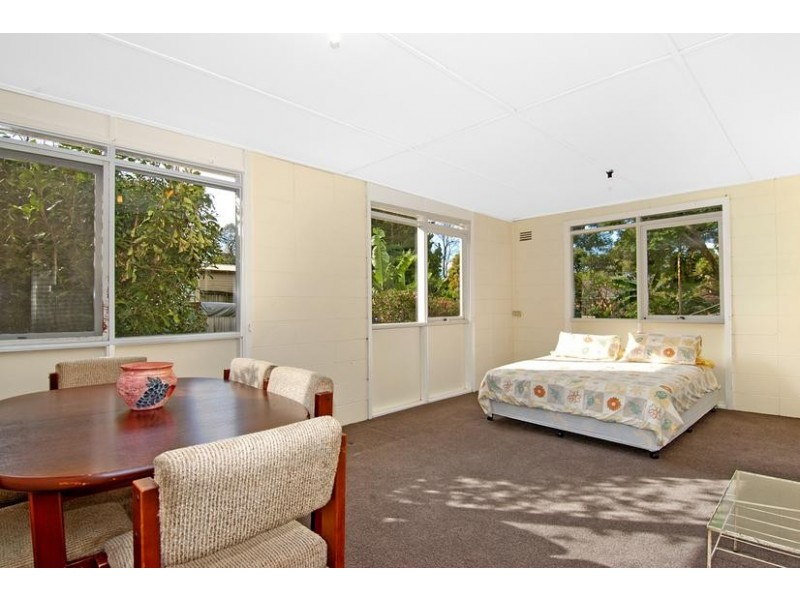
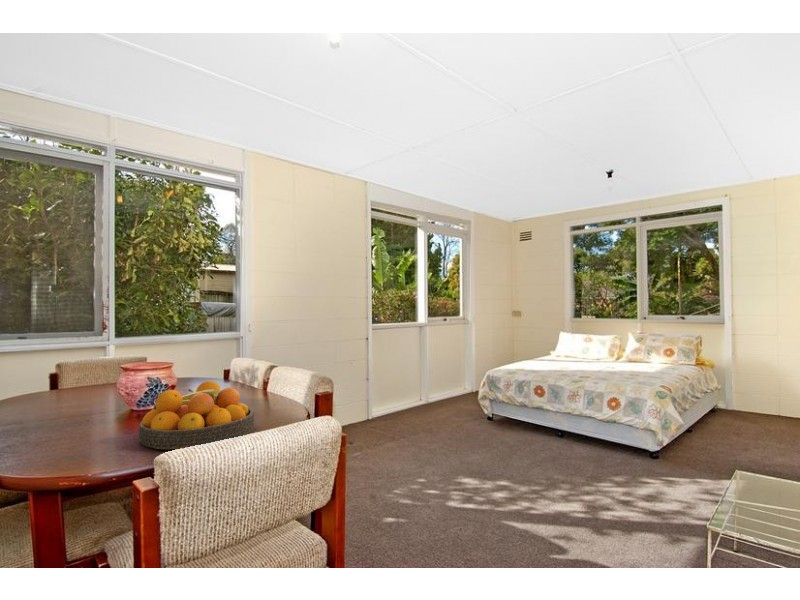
+ fruit bowl (199, 409)
